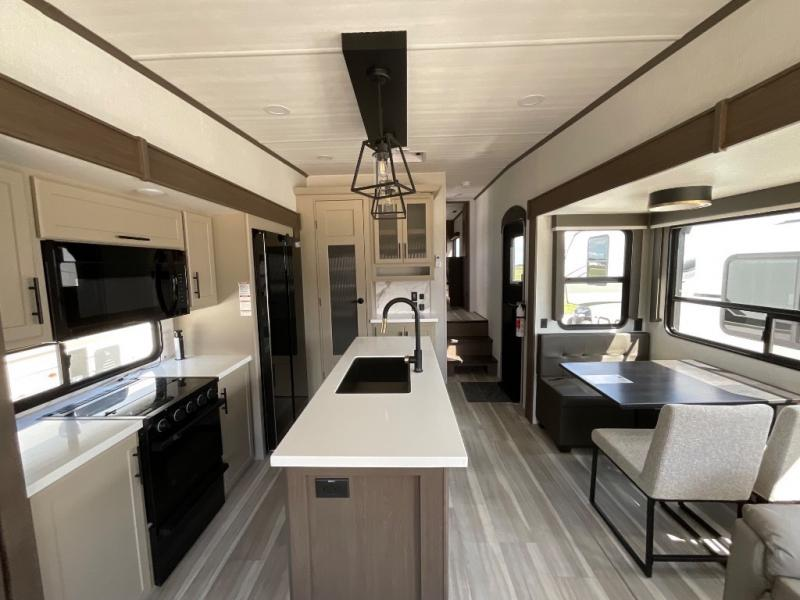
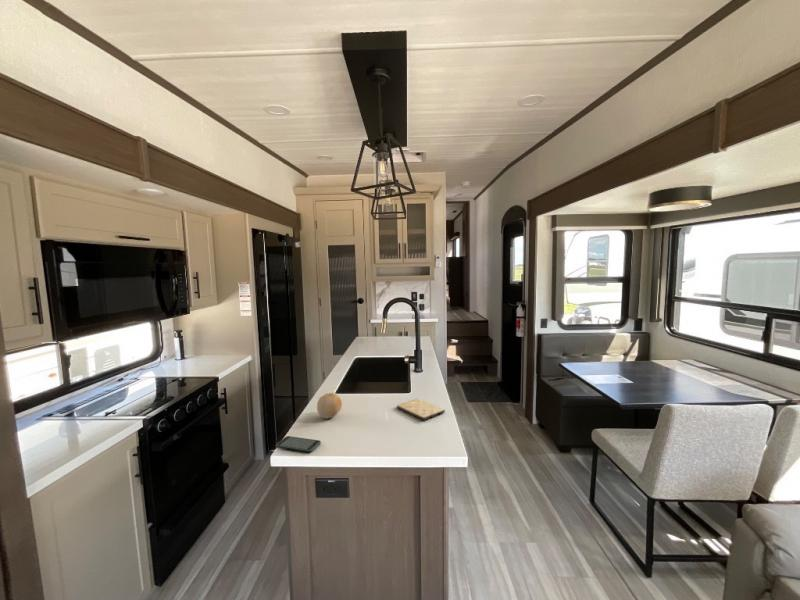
+ fruit (329, 405)
+ cutting board (420, 408)
+ smartphone (298, 444)
